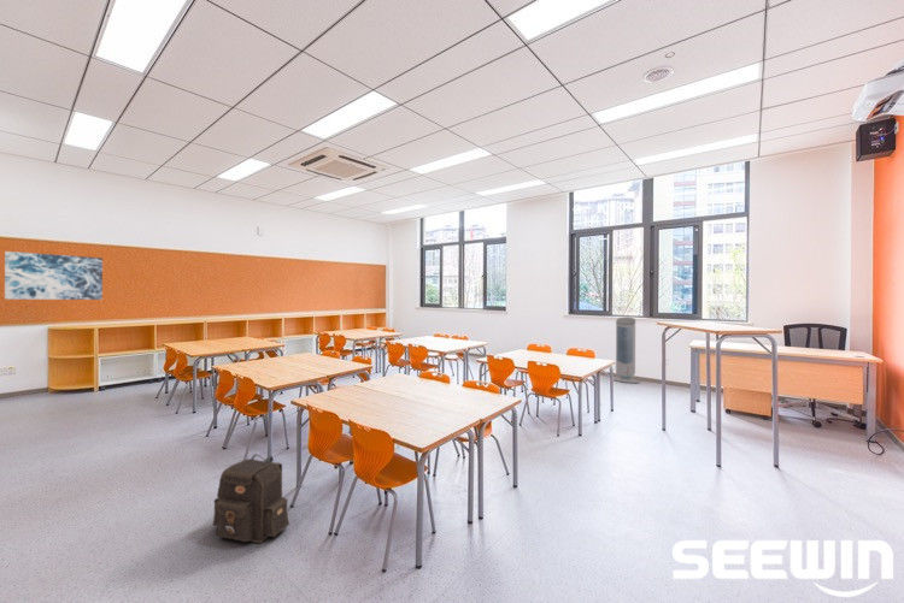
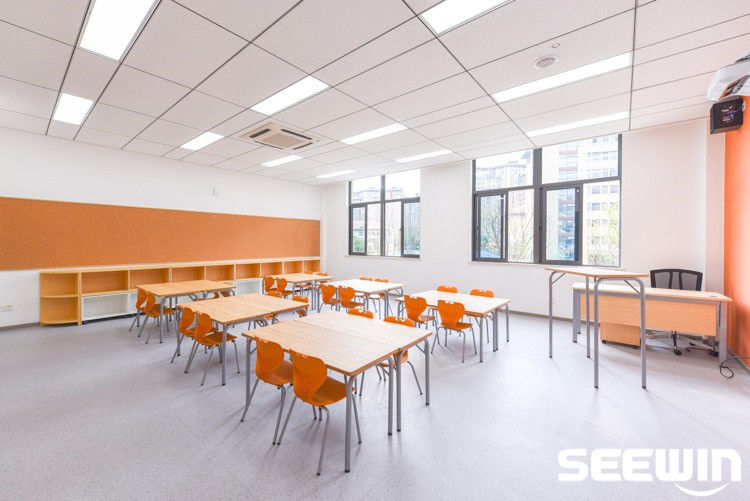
- wall art (57, 277)
- backpack (251, 495)
- air purifier (626, 348)
